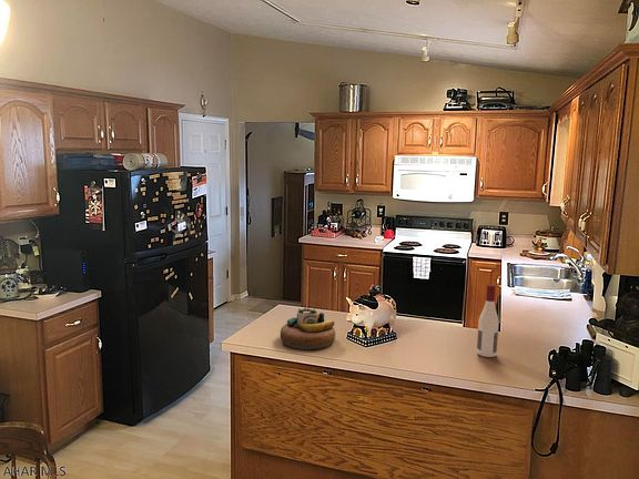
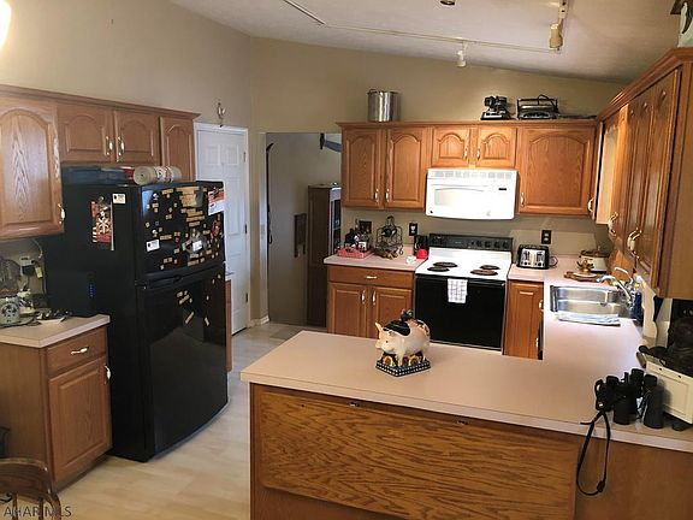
- alcohol (488, 319)
- decorative bowl (307, 324)
